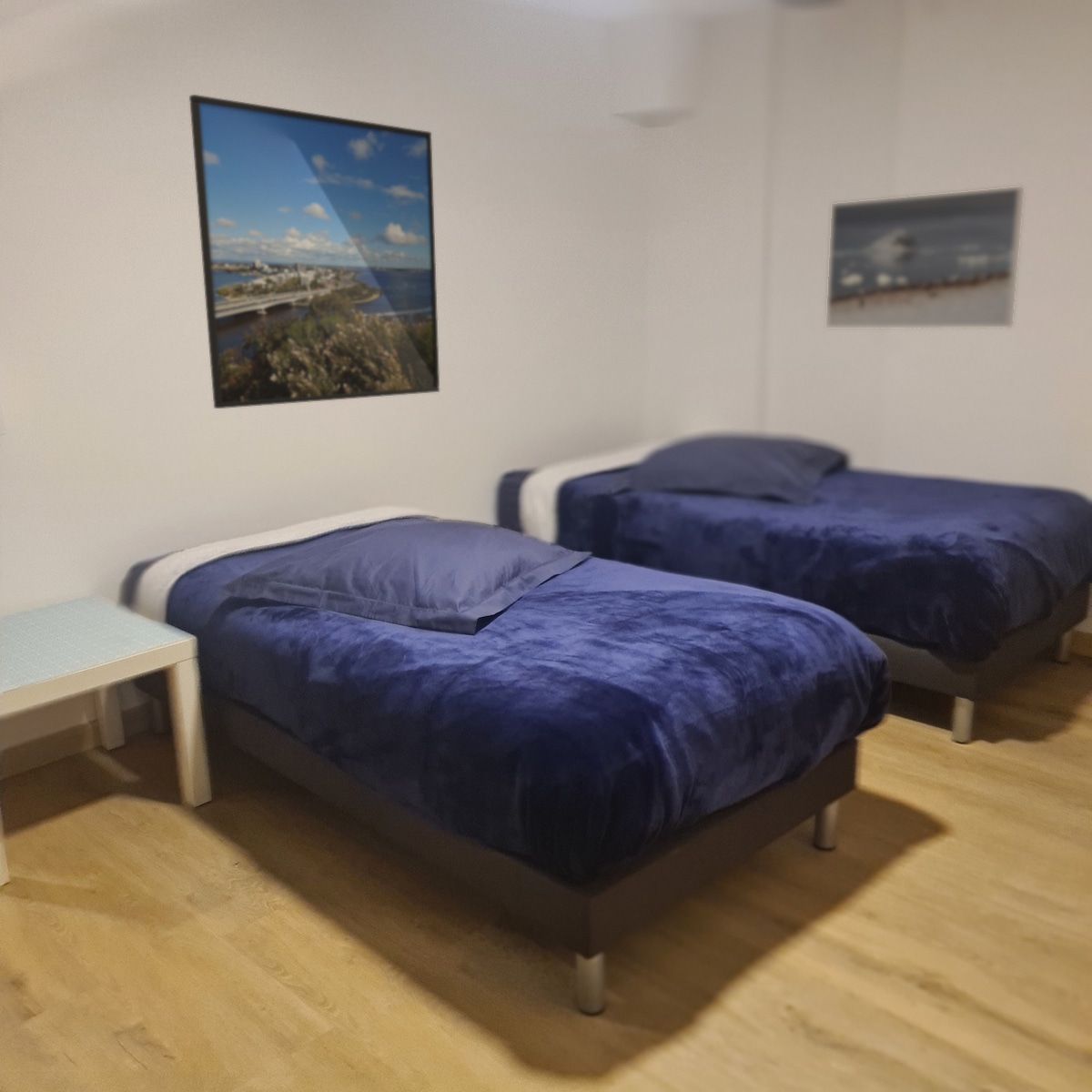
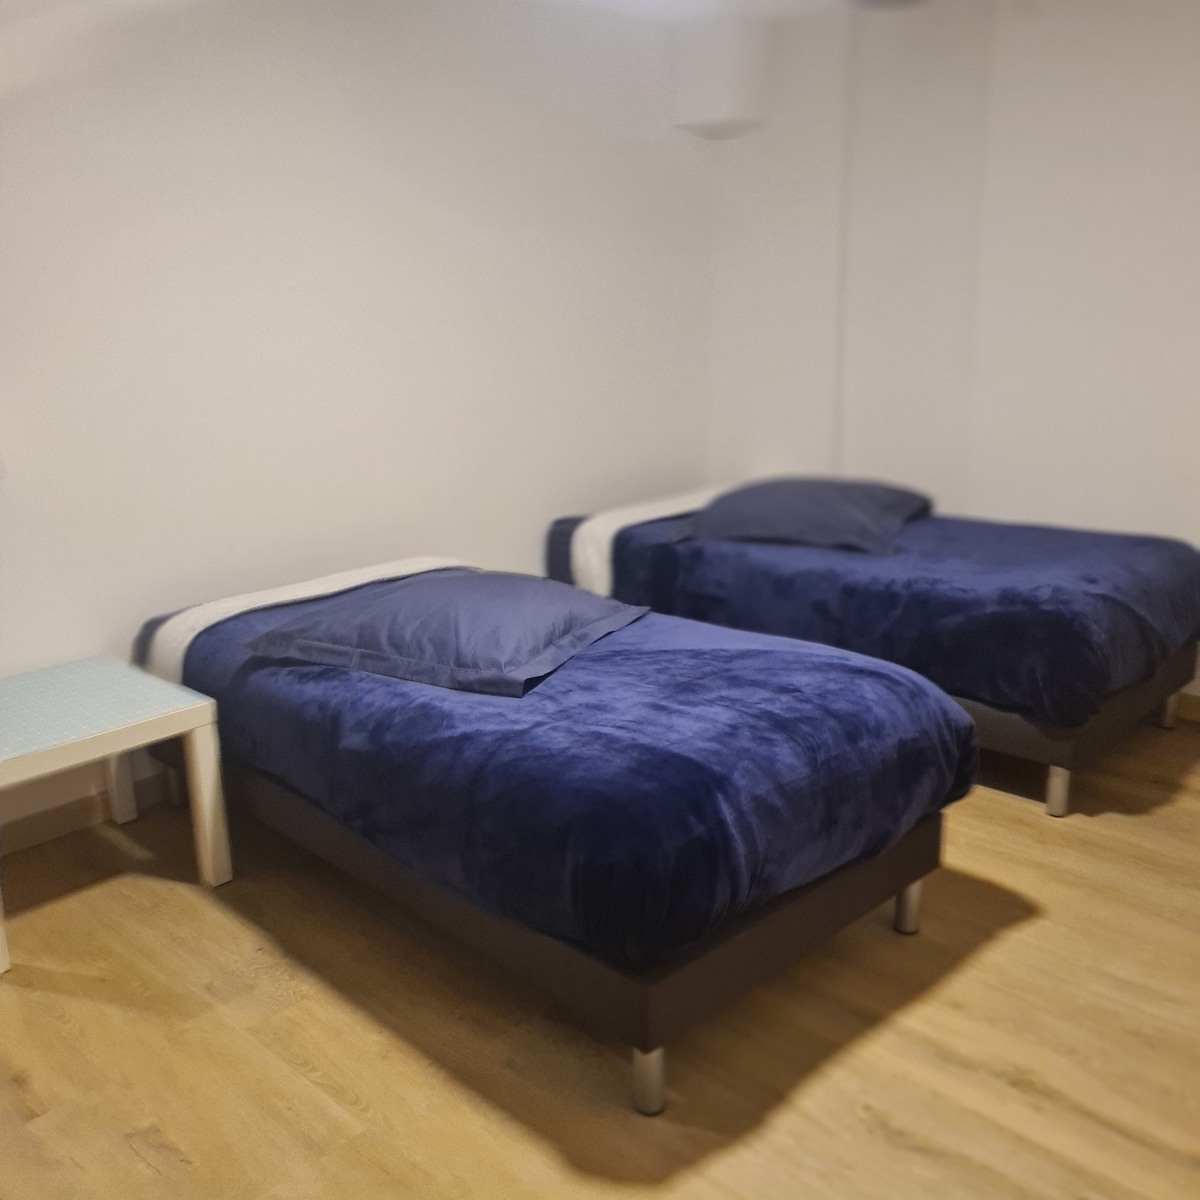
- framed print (329, 261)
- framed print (917, 262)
